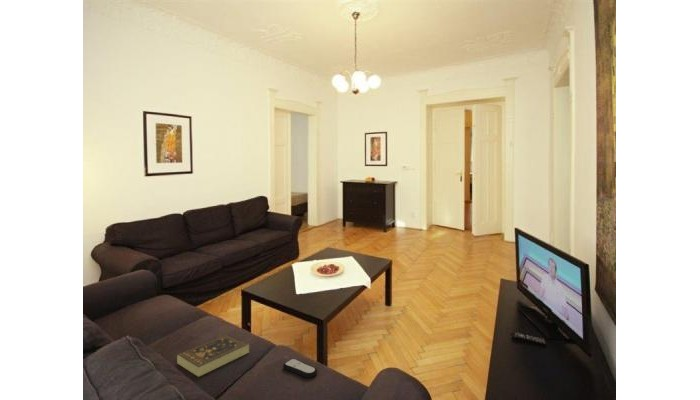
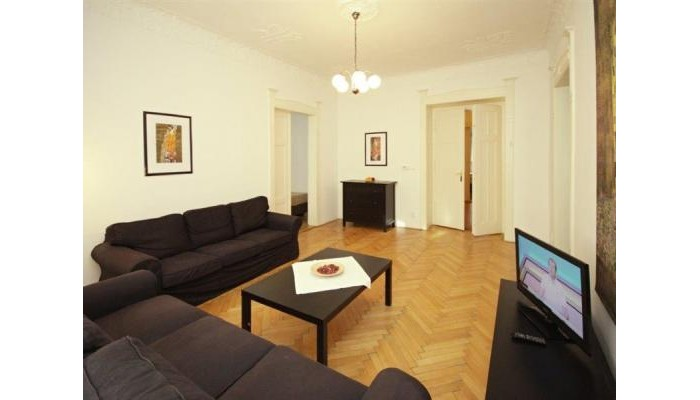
- book (214, 353)
- remote control (300, 367)
